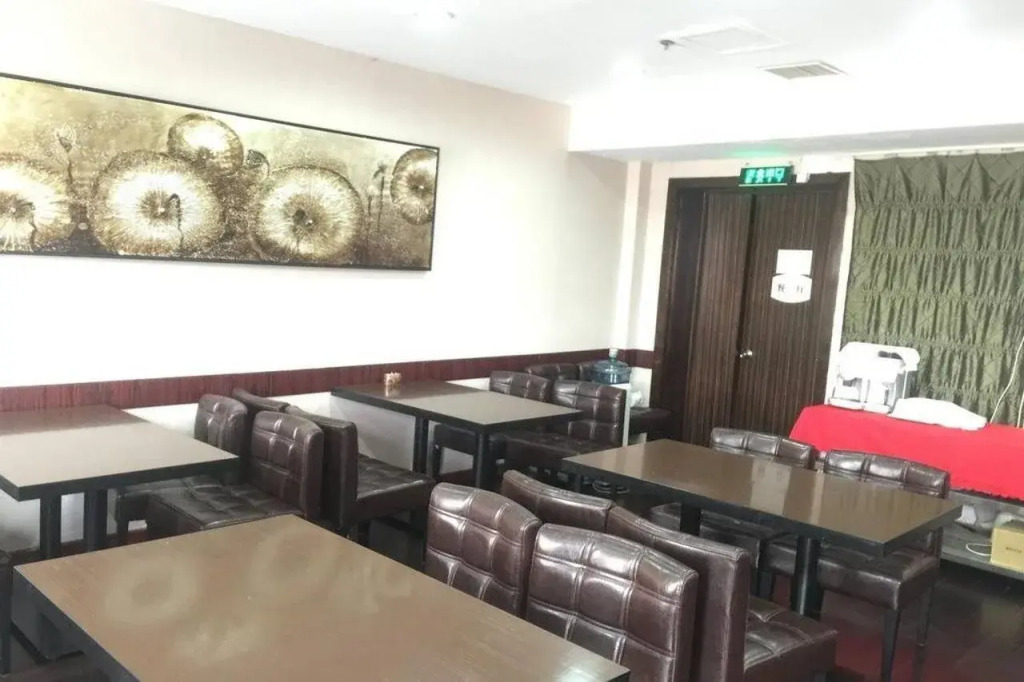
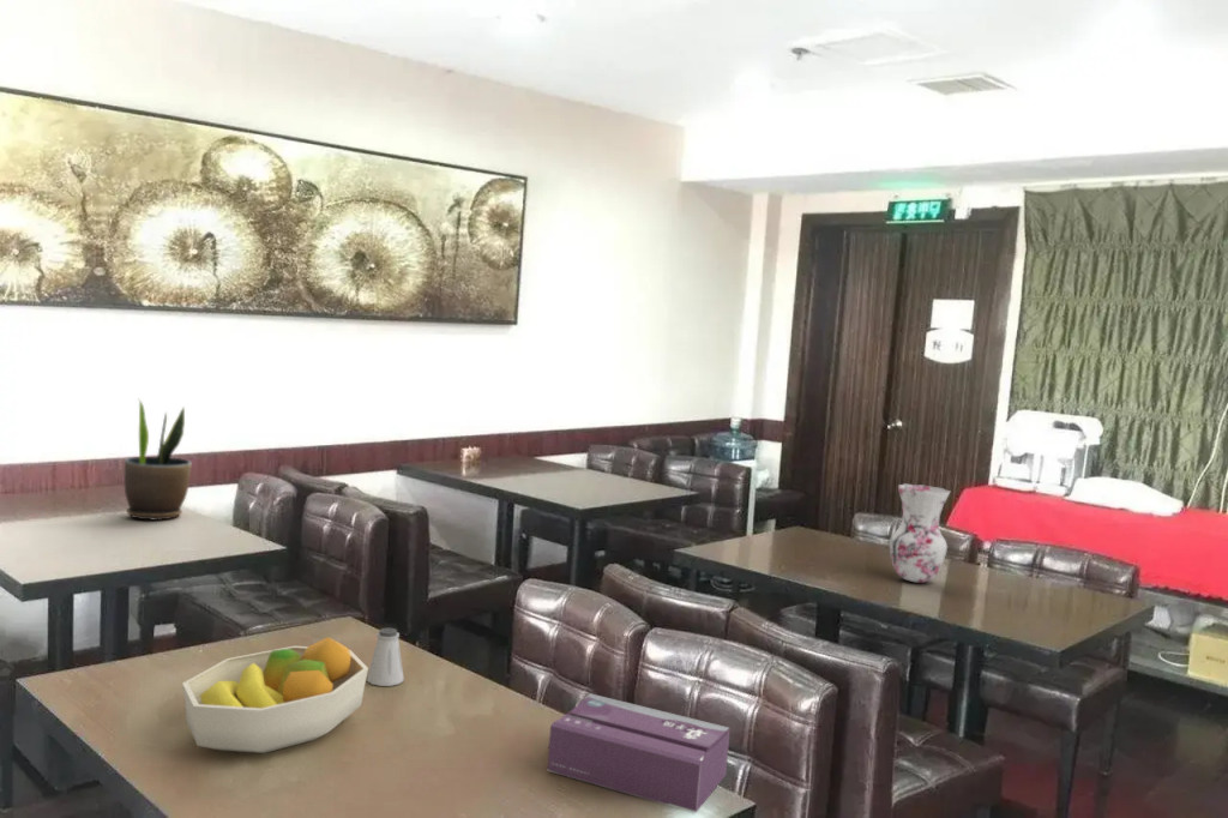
+ vase (919, 534)
+ tissue box (639, 748)
+ saltshaker (386, 655)
+ potted plant (158, 458)
+ fruit bowl (278, 688)
